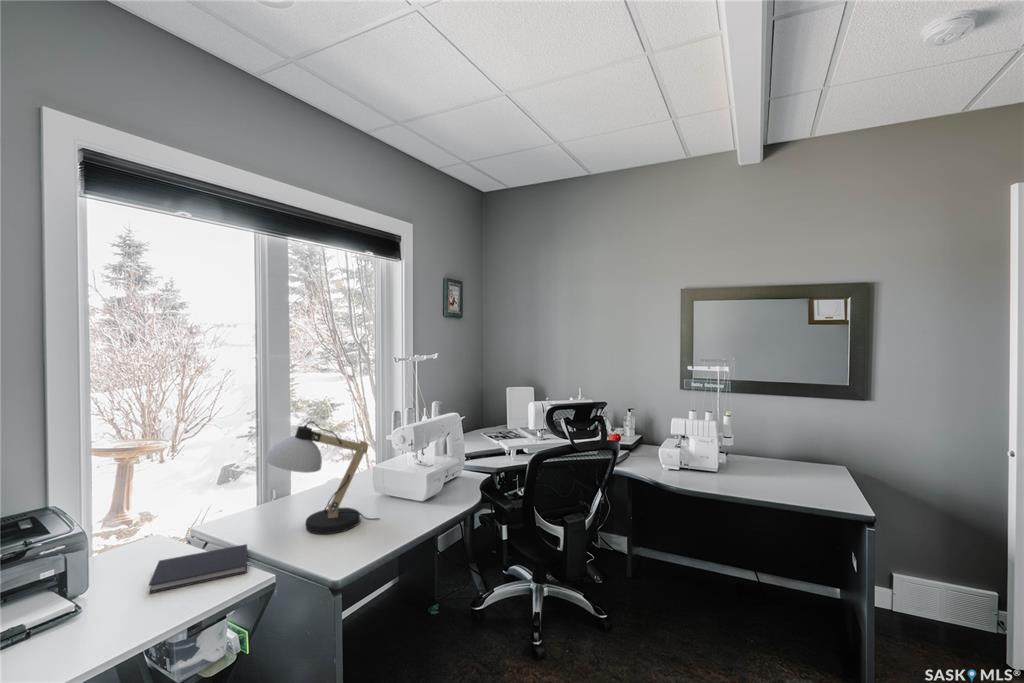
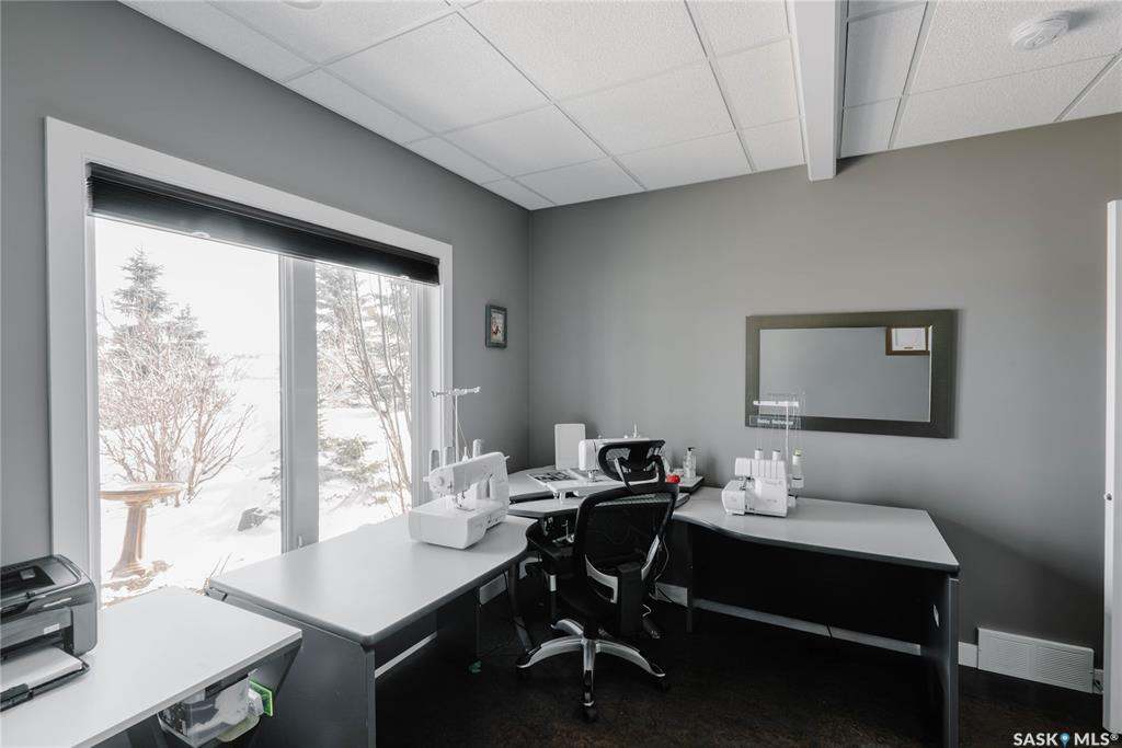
- diary (202, 566)
- desk lamp (320, 468)
